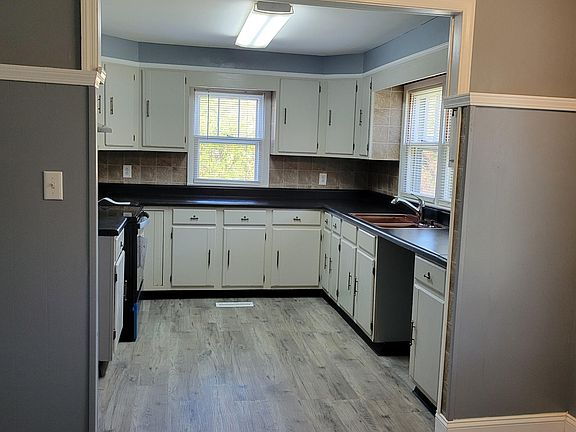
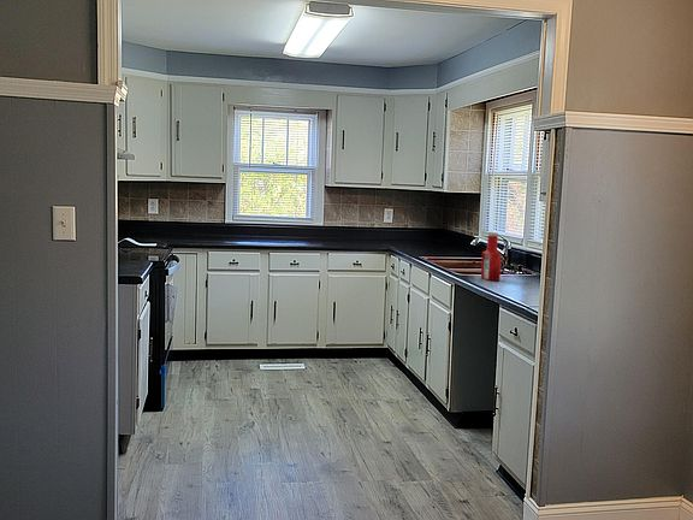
+ soap bottle (491, 255)
